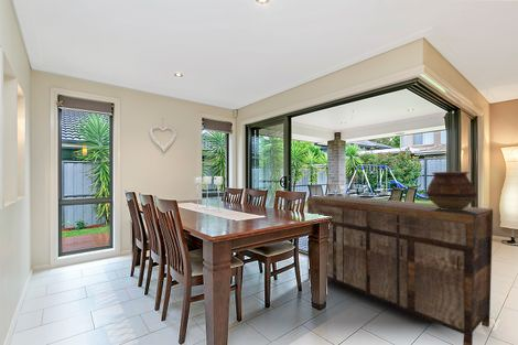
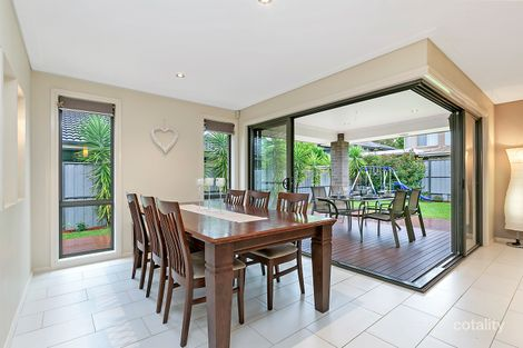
- sideboard (381, 250)
- ceramic pot (450, 190)
